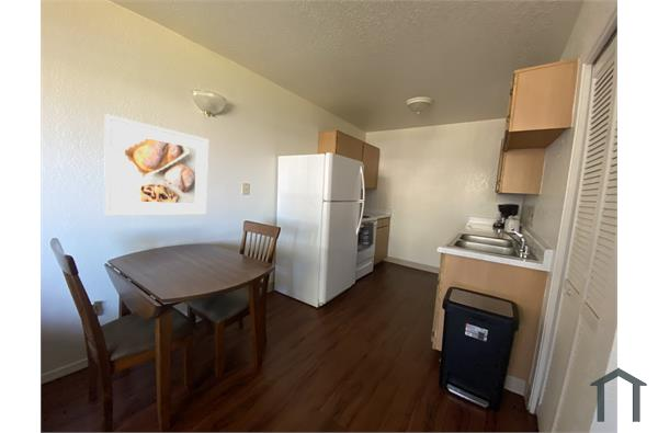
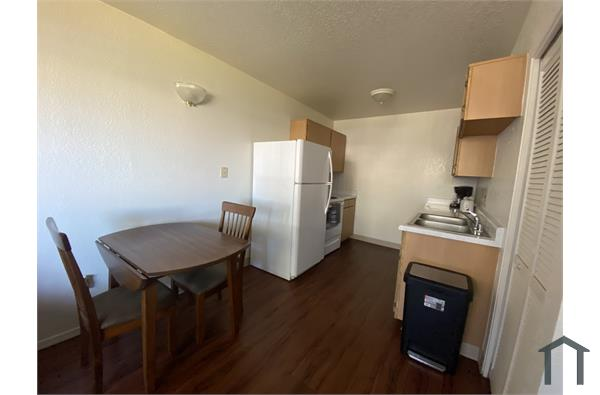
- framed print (162, 172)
